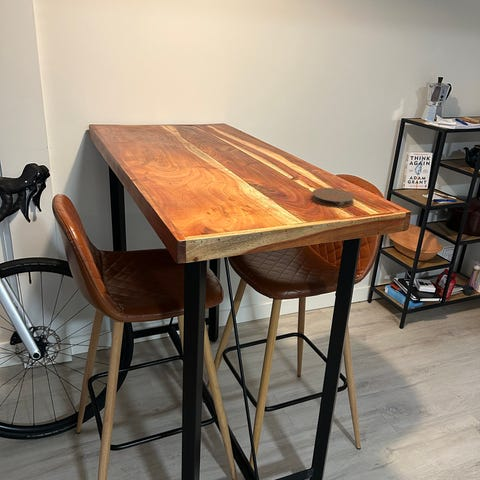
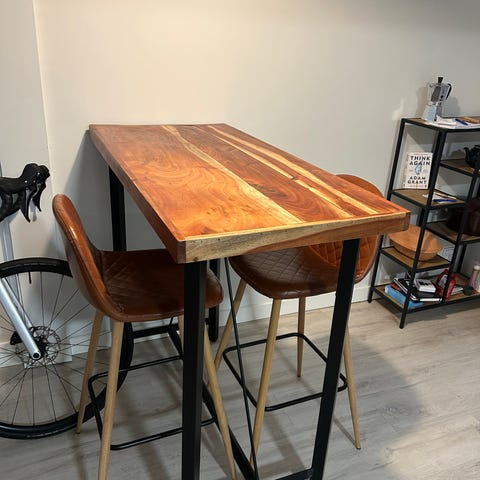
- coaster (332, 197)
